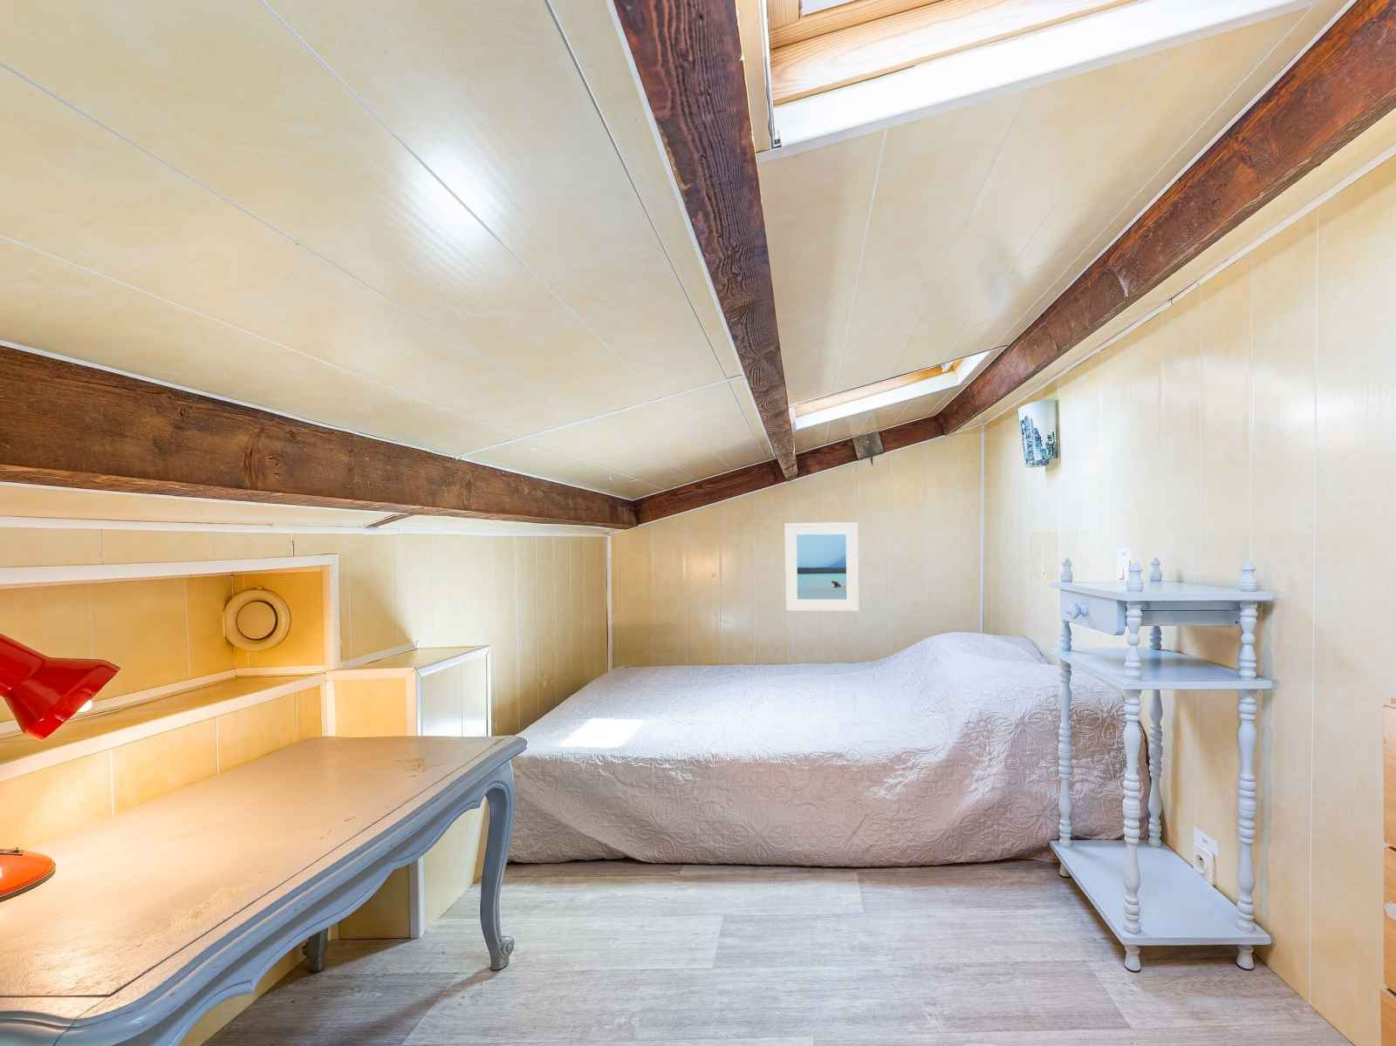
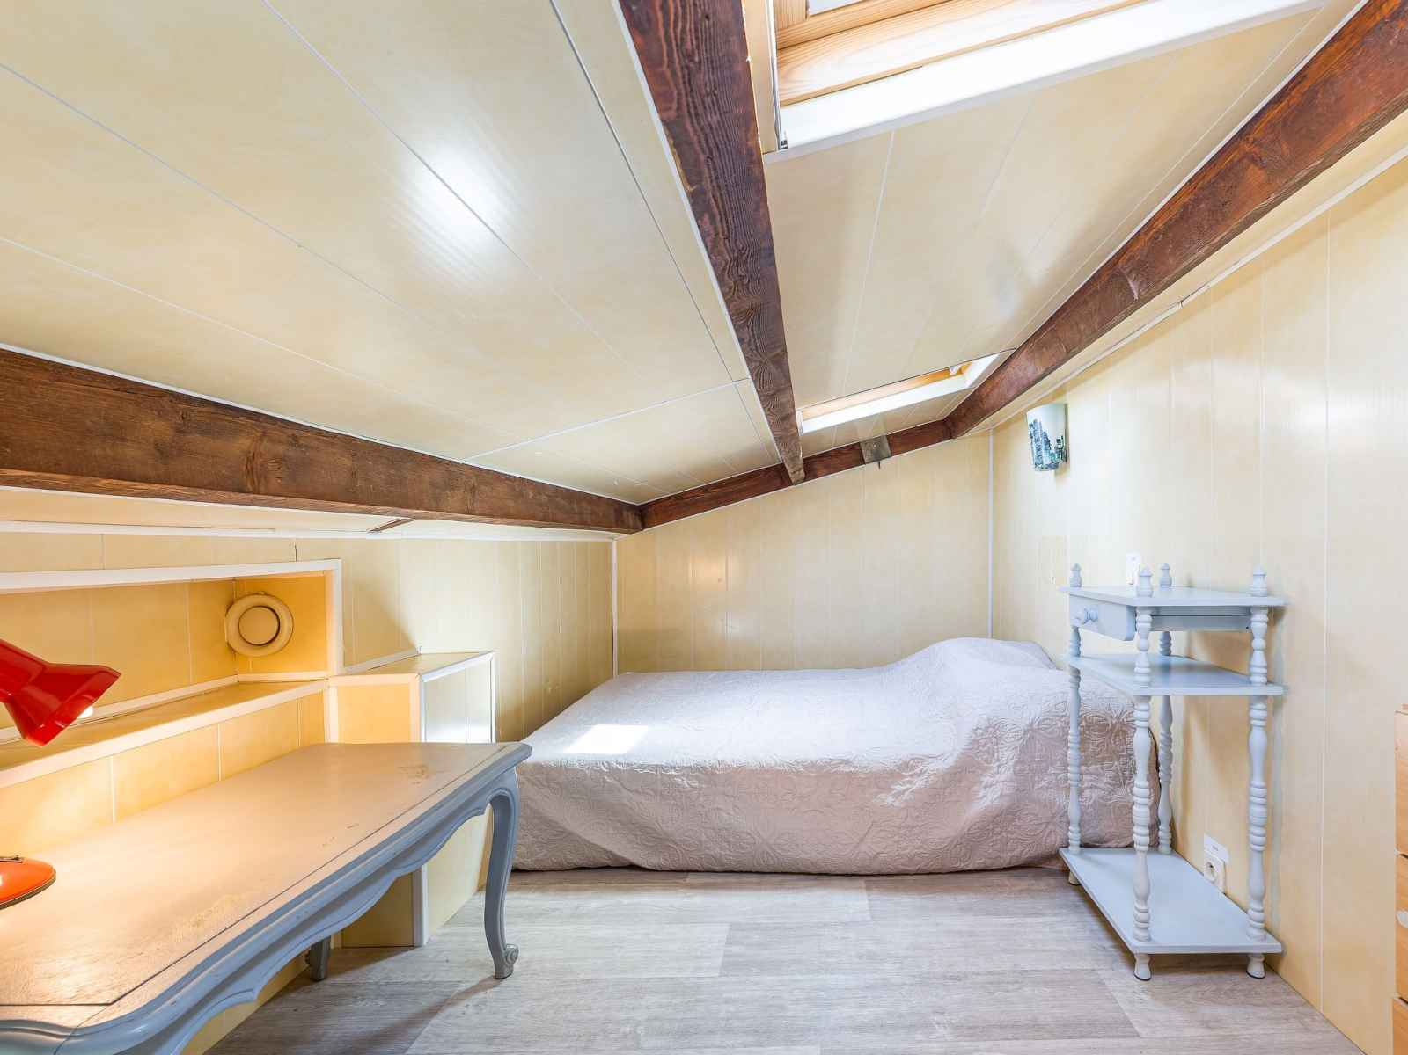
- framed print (821, 567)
